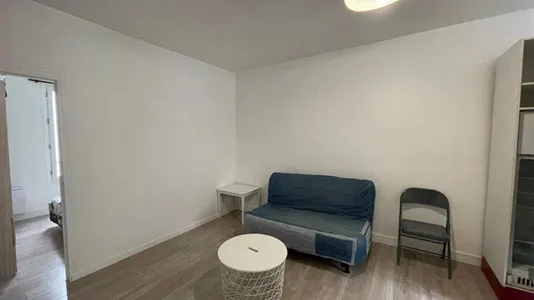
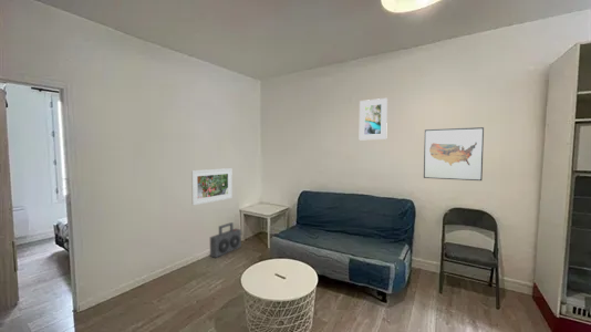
+ wall art (452, 154)
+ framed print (212, 185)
+ speaker (227, 238)
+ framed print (372, 120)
